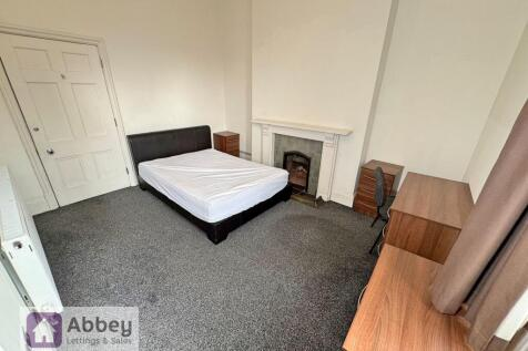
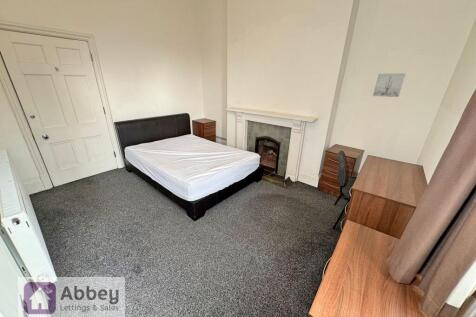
+ wall art (388, 85)
